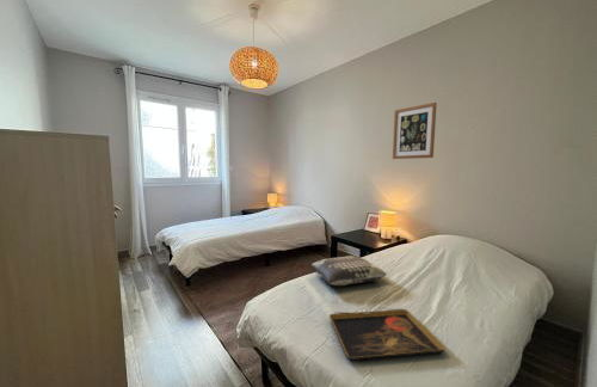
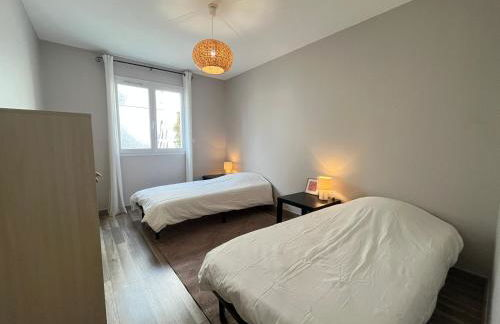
- cushion (346, 269)
- decorative tray (381, 332)
- wall art (412, 133)
